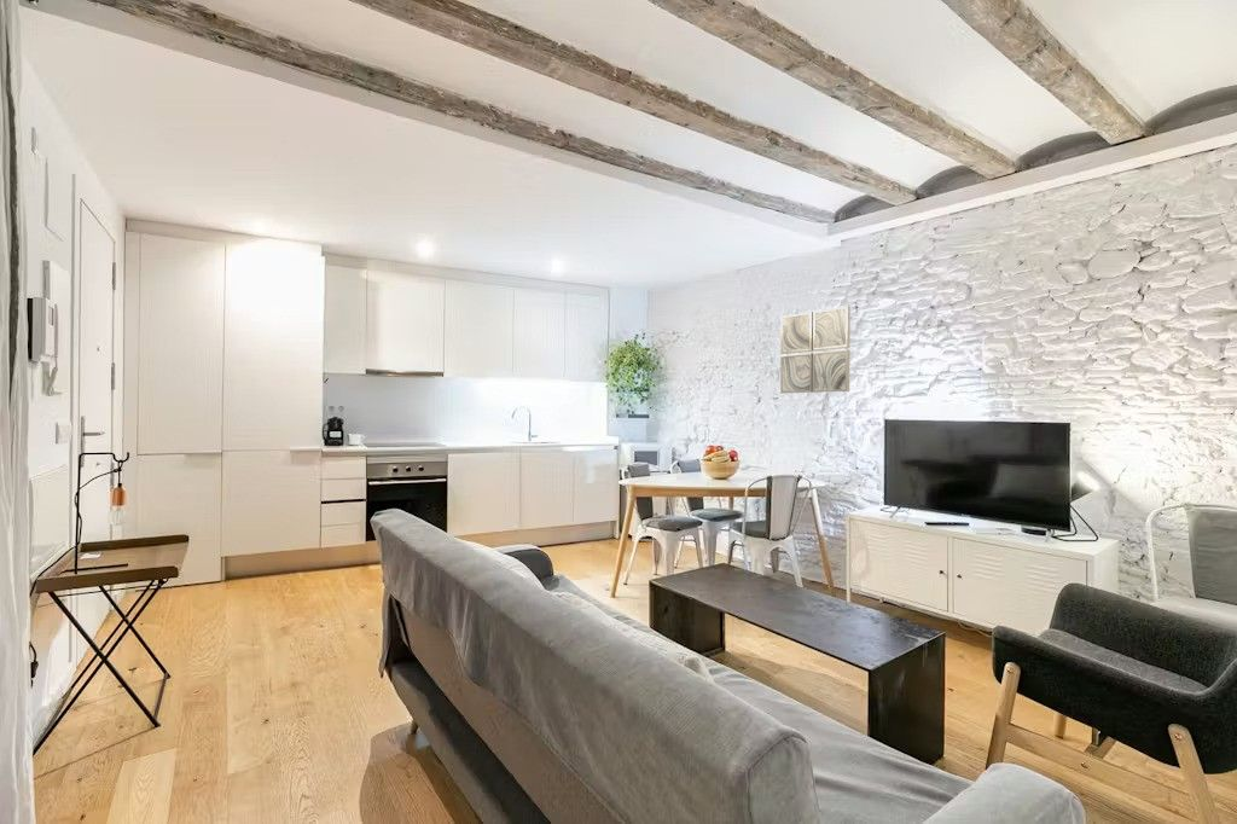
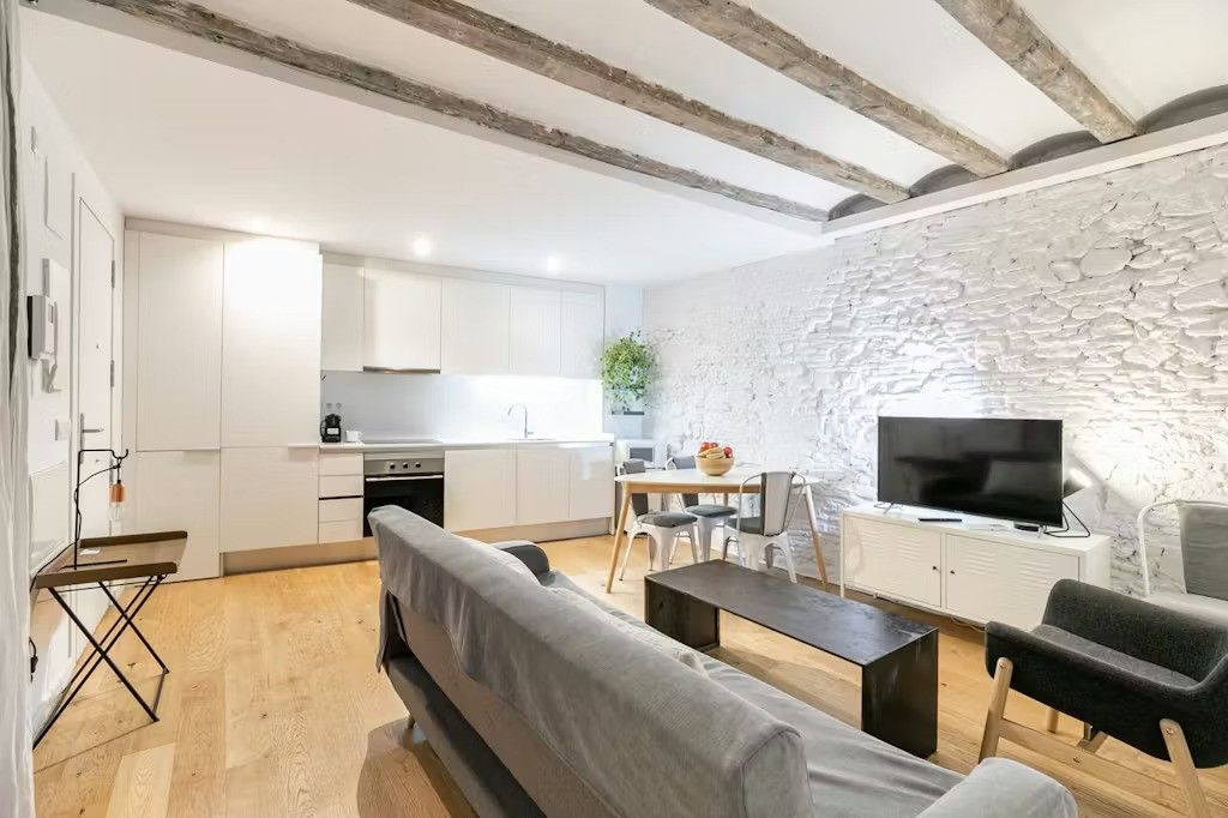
- wall art (812, 350)
